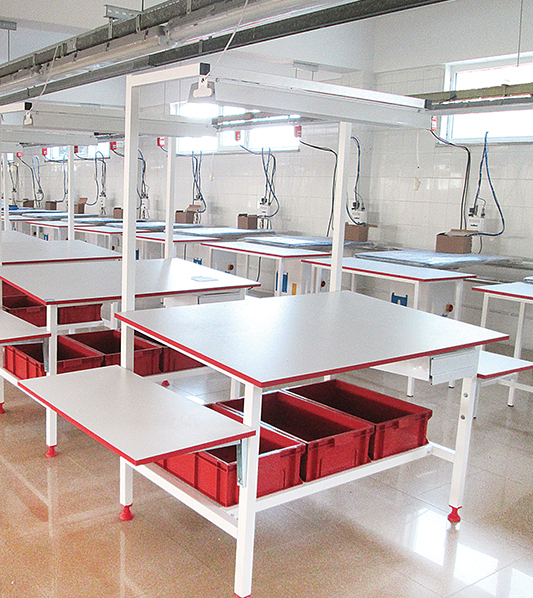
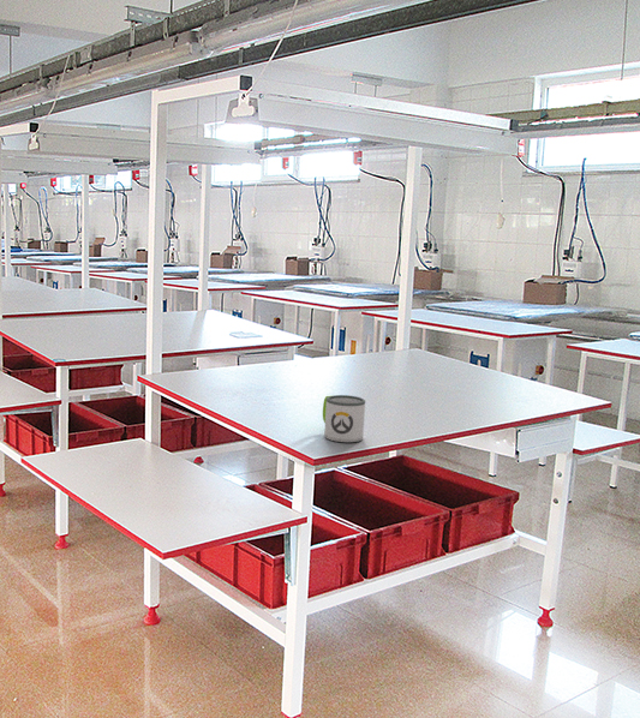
+ mug (340, 415)
